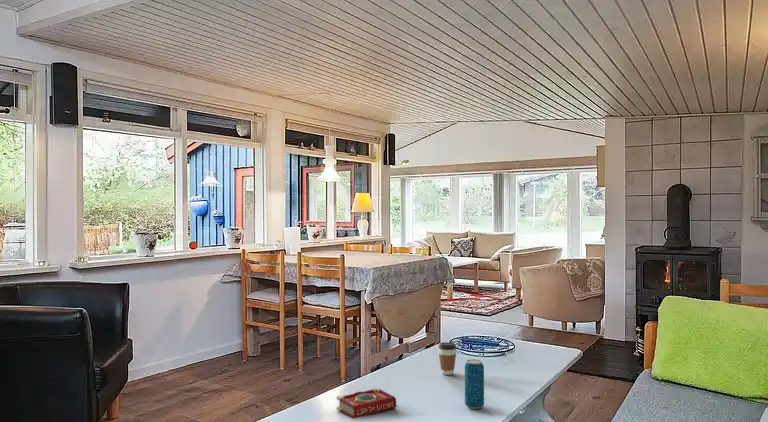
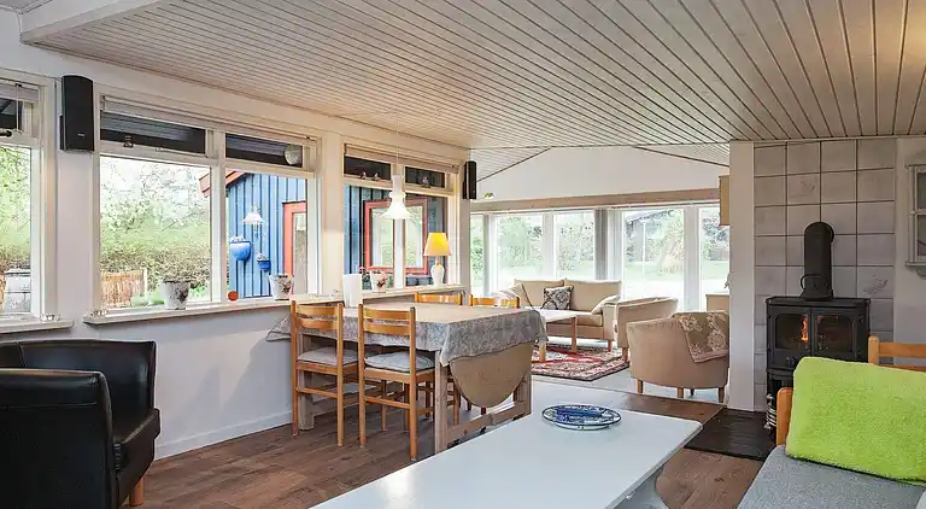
- book (368, 400)
- coffee cup (447, 358)
- beverage can (474, 384)
